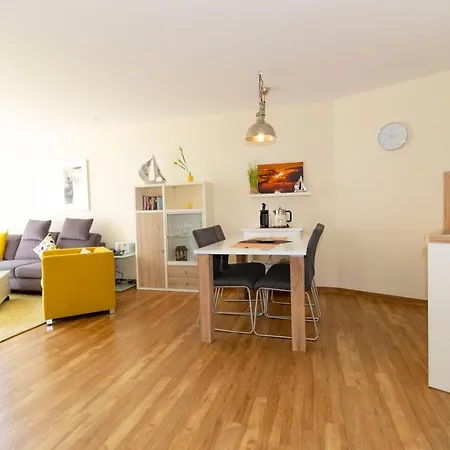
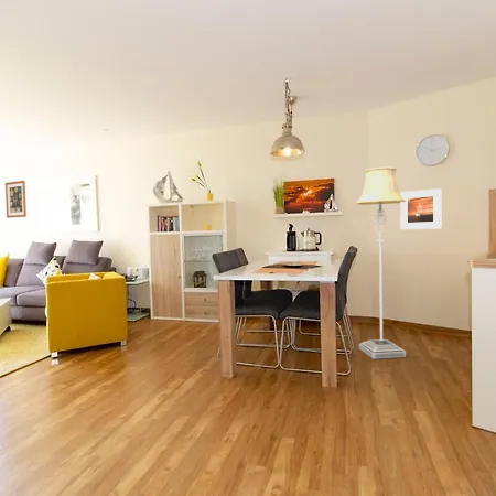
+ wall art (15, 200)
+ floor lamp (380, 261)
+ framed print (420, 209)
